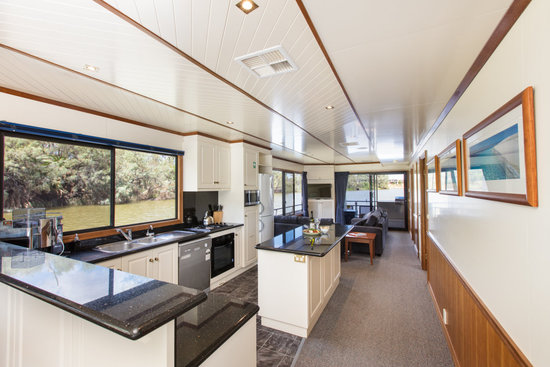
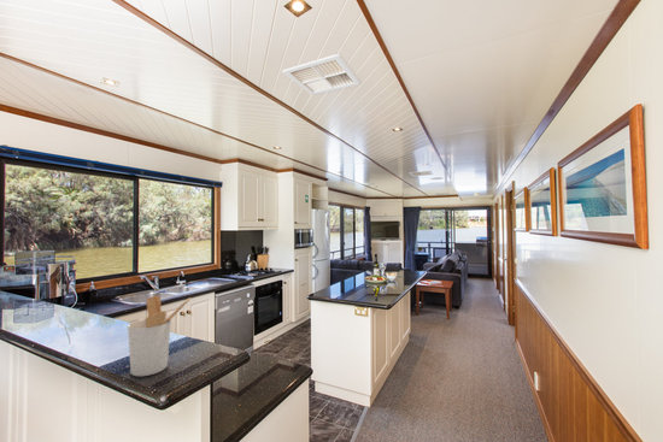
+ utensil holder (160, 332)
